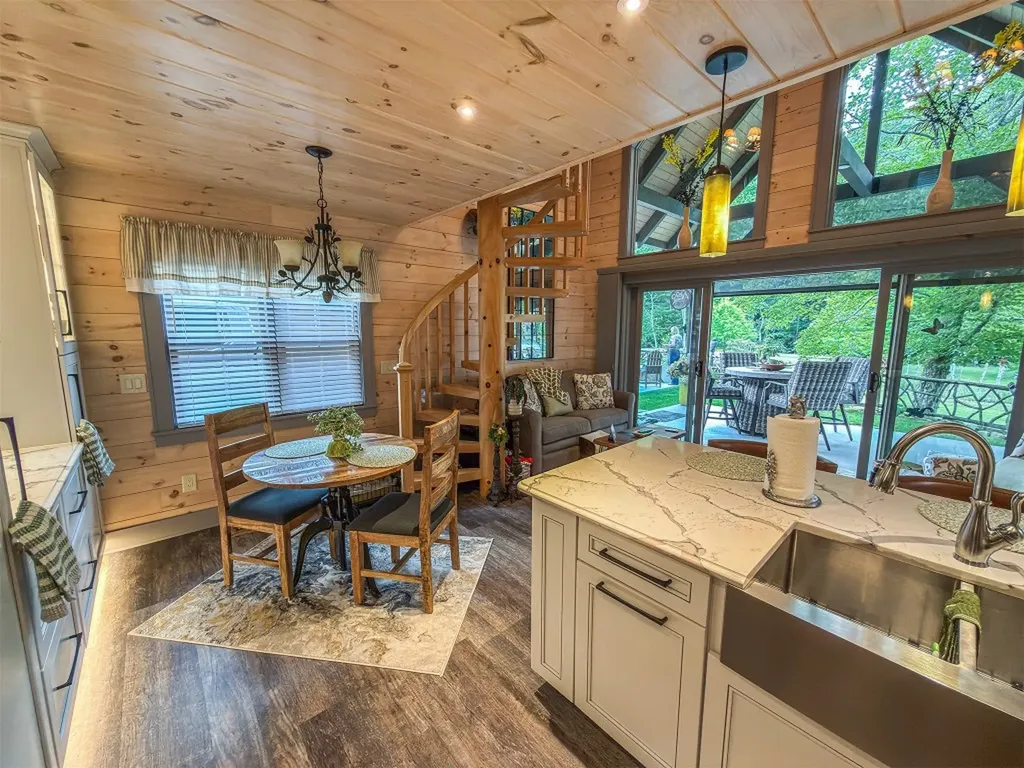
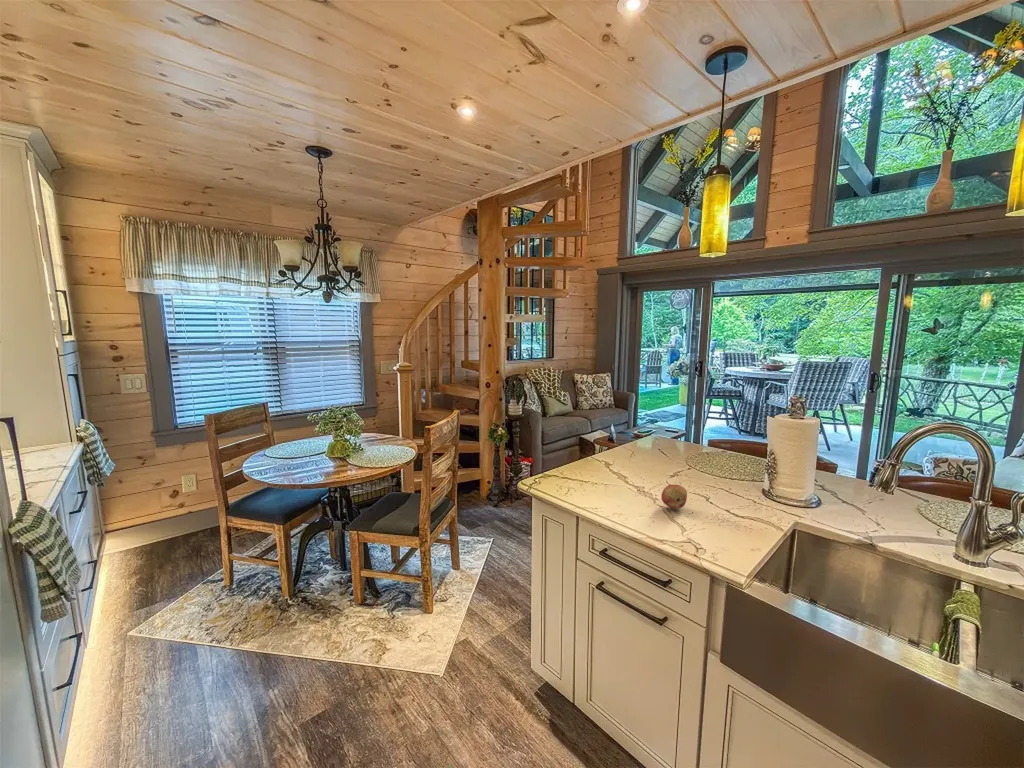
+ fruit (674, 496)
